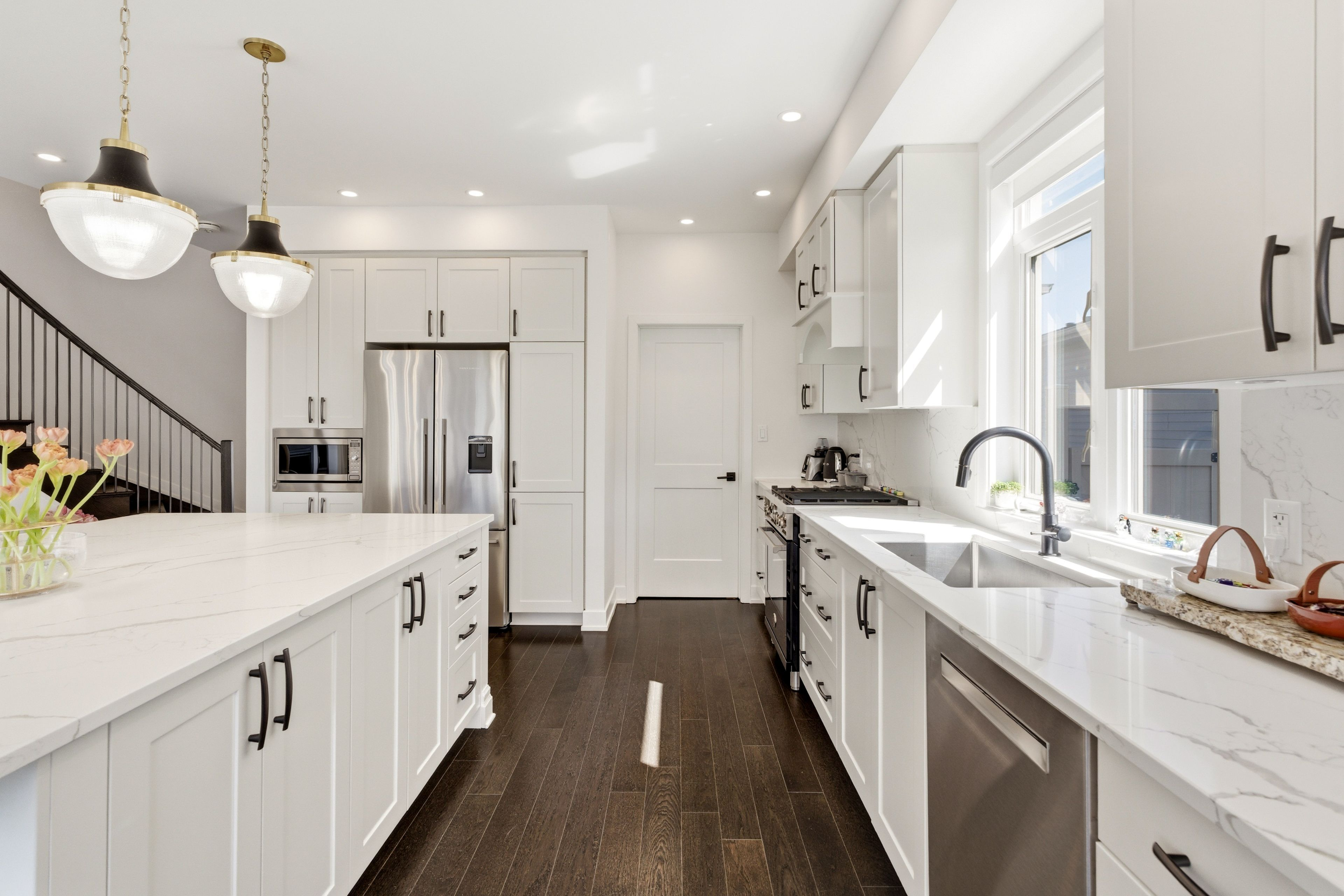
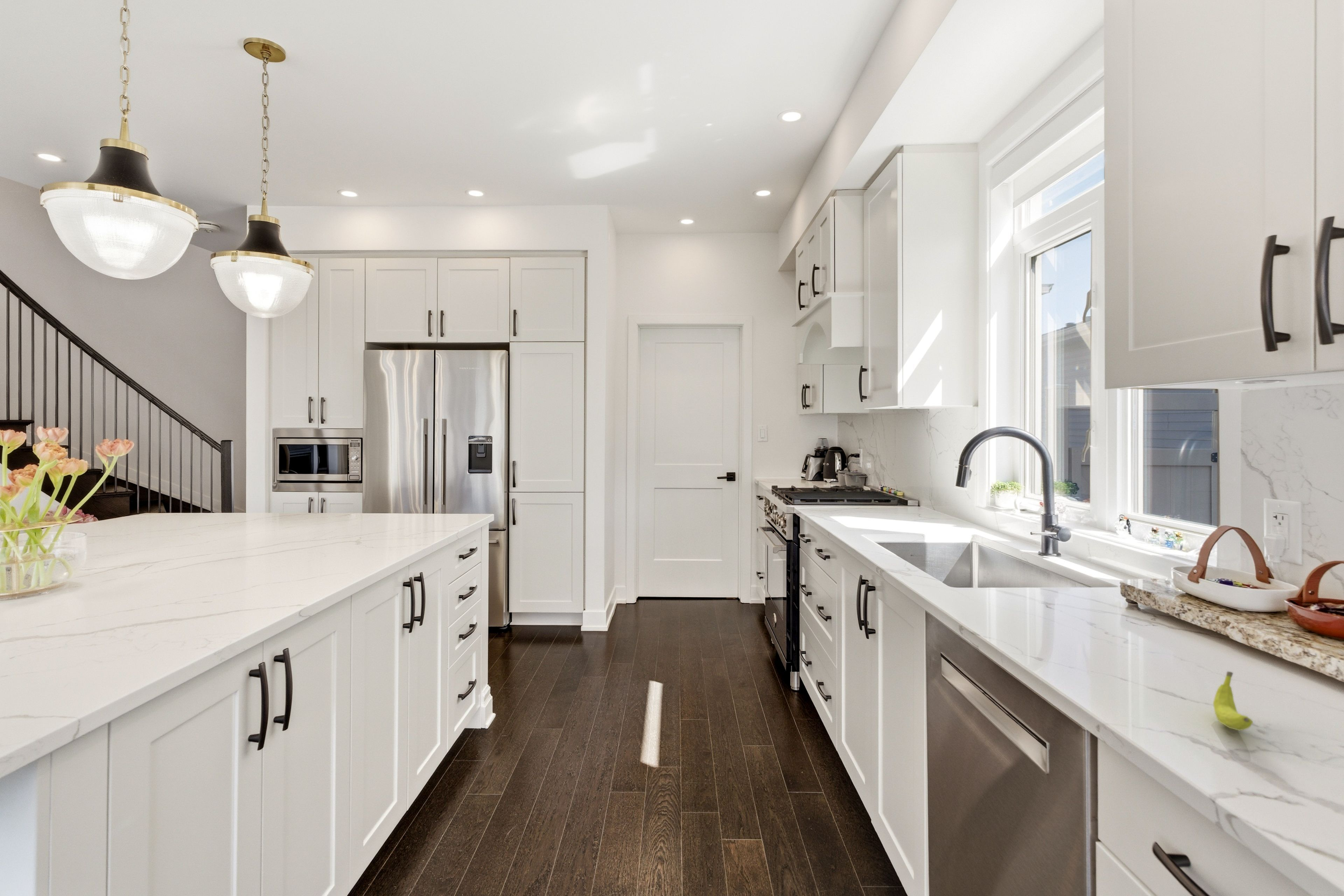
+ fruit (1231, 704)
